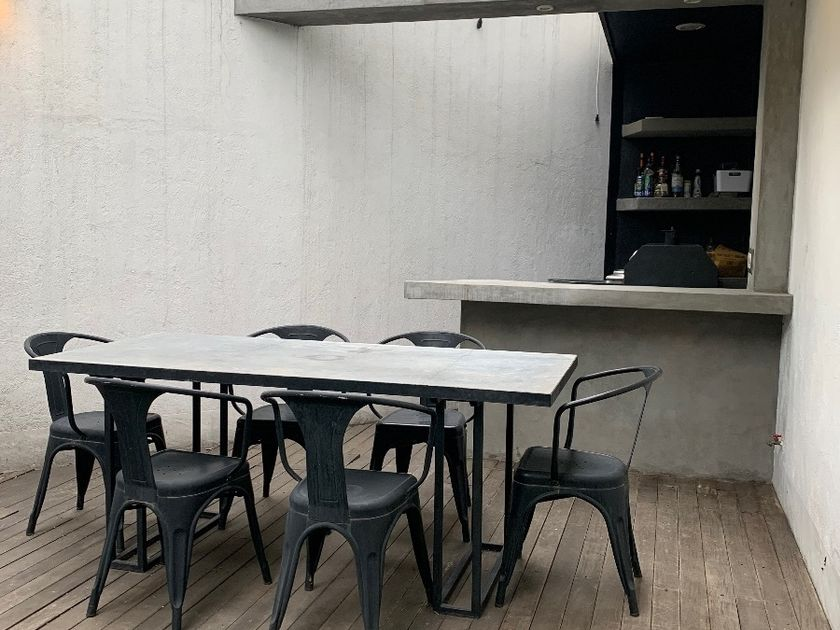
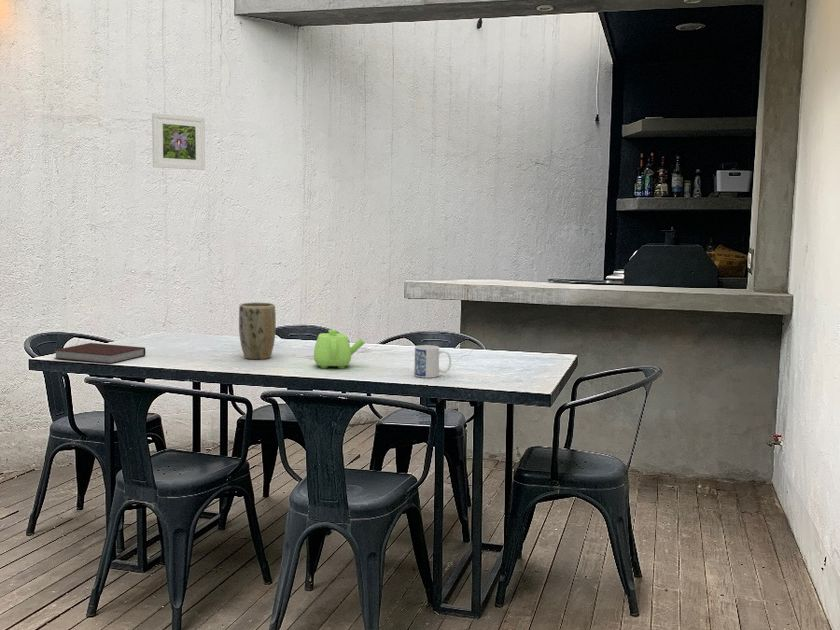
+ mug (432, 361)
+ notebook (100, 352)
+ plant pot (257, 331)
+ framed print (179, 142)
+ teapot (339, 348)
